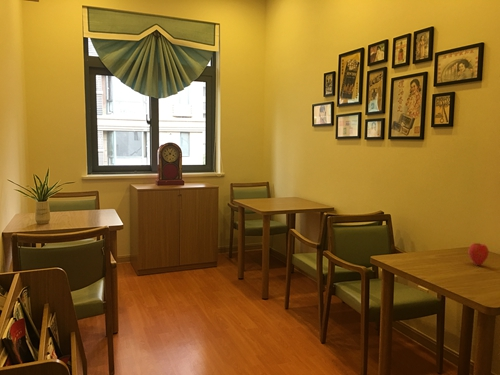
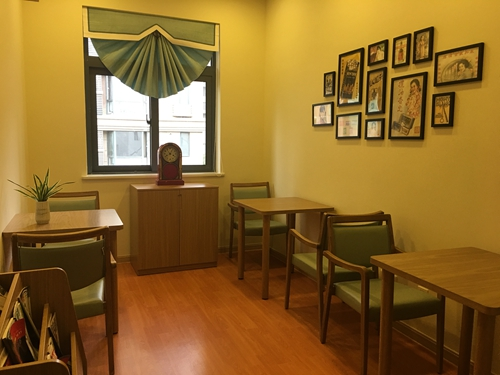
- apple (478, 254)
